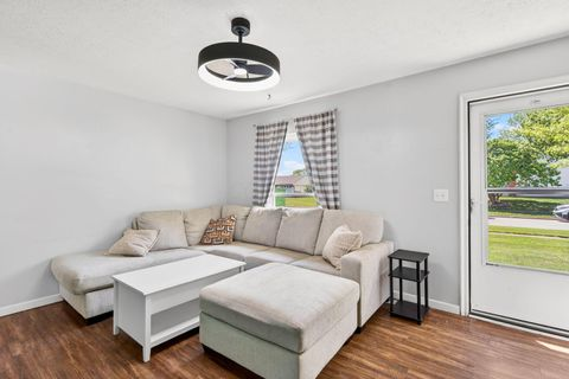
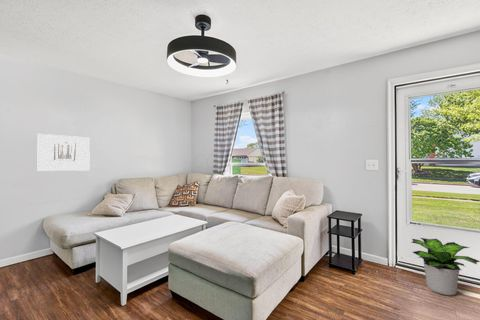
+ potted plant (443, 267)
+ wall art (65, 153)
